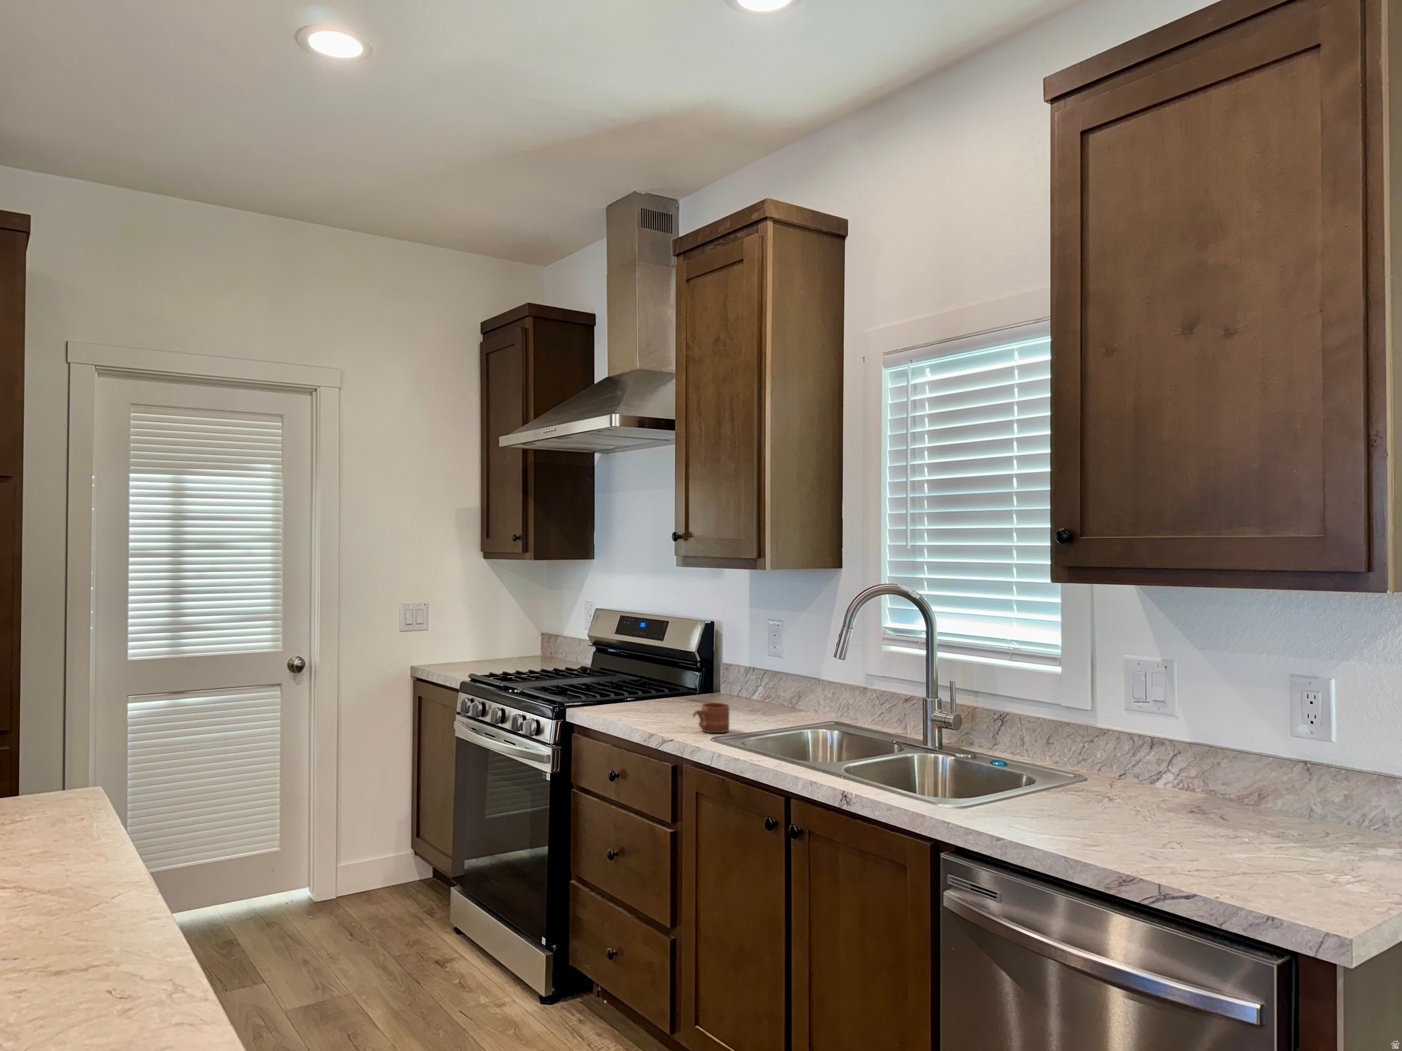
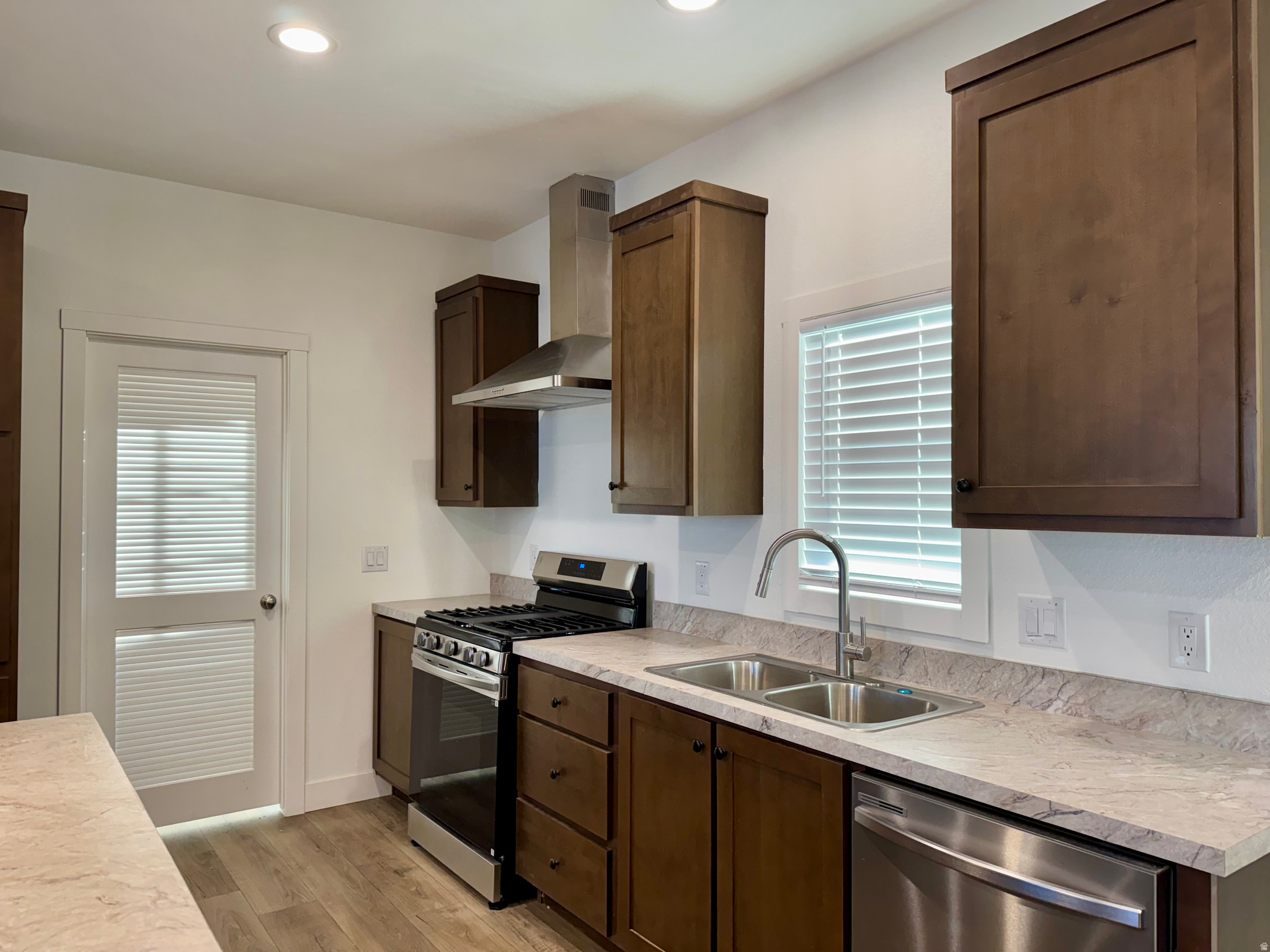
- mug (709, 719)
